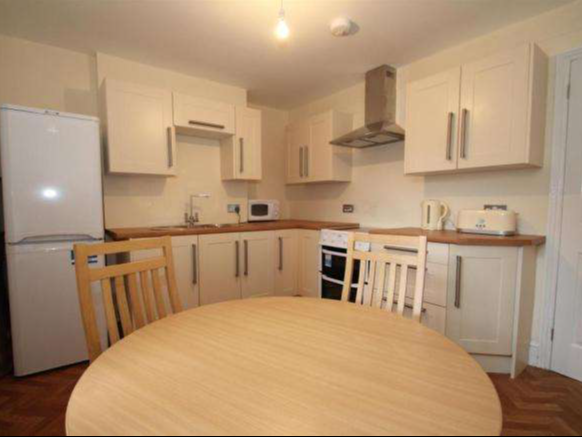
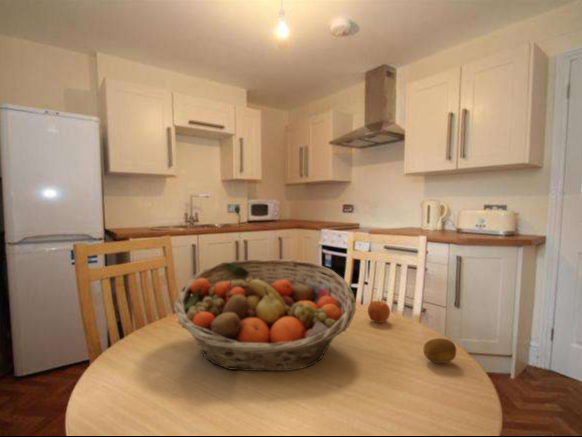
+ fruit (439, 350)
+ fruit basket (265, 306)
+ apple (378, 309)
